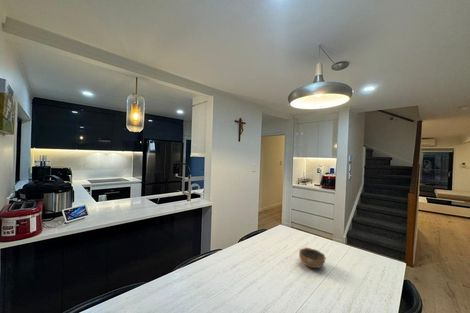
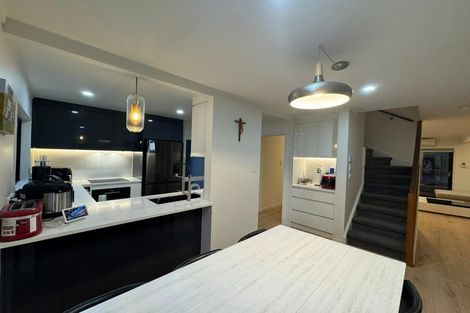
- bowl (311, 259)
